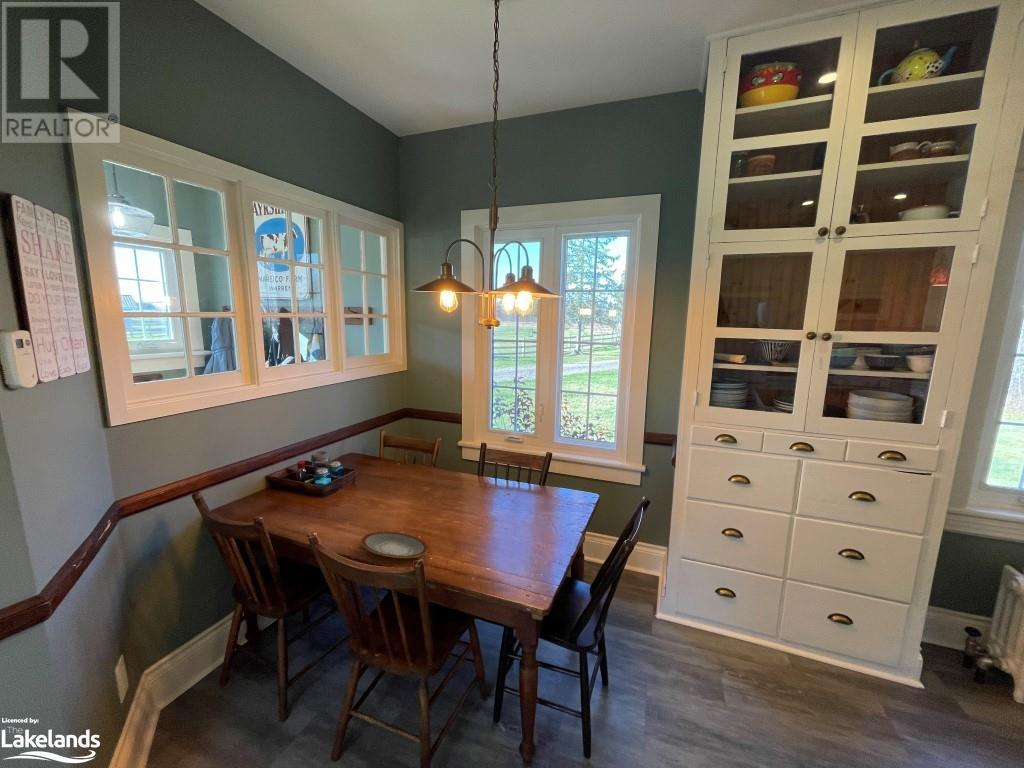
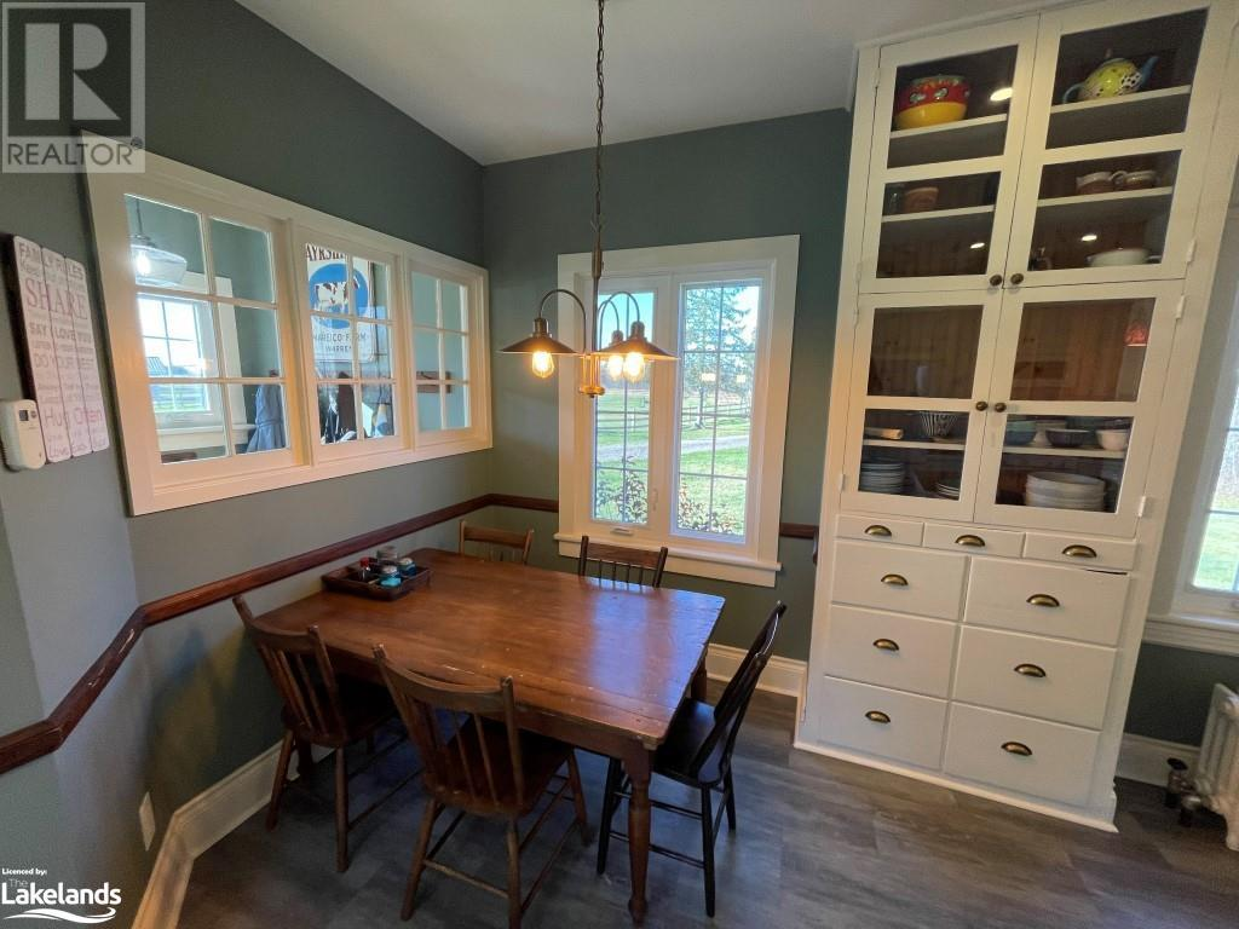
- plate (394, 546)
